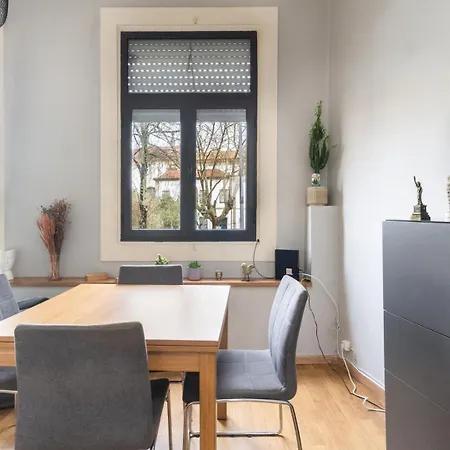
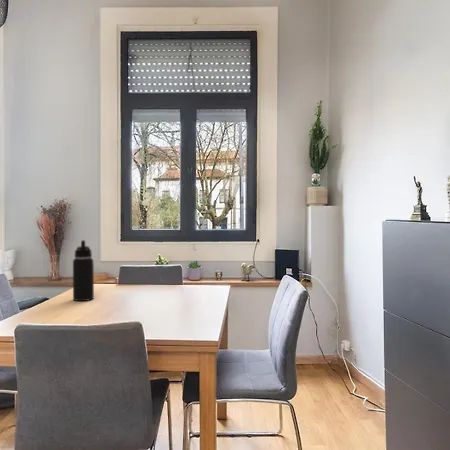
+ water bottle (83, 270)
